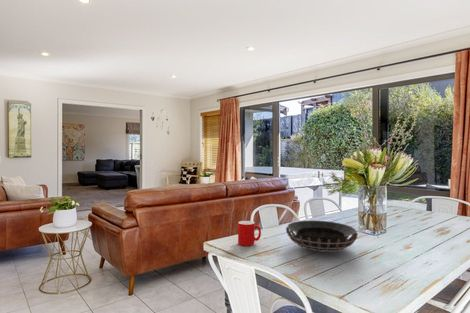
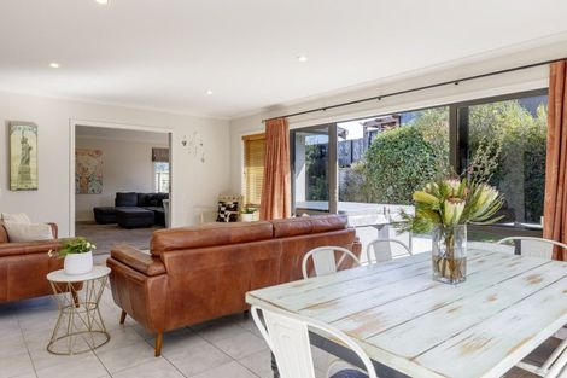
- decorative bowl (321, 237)
- cup (249, 232)
